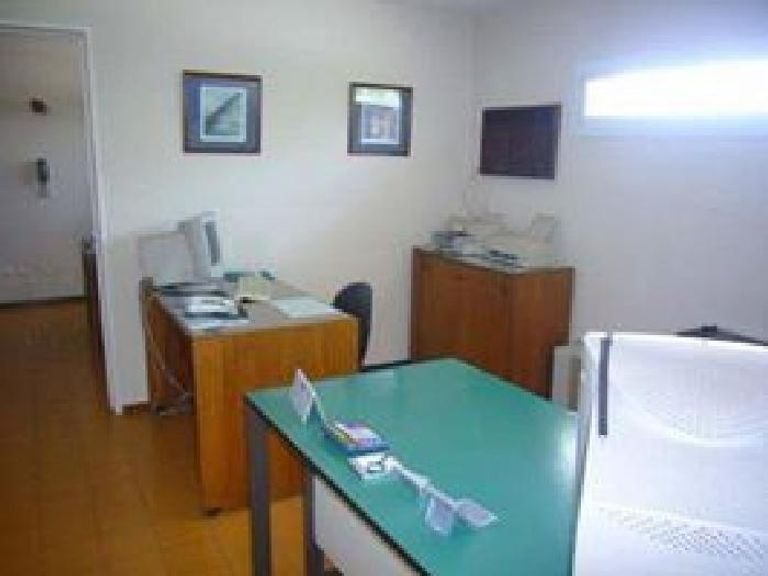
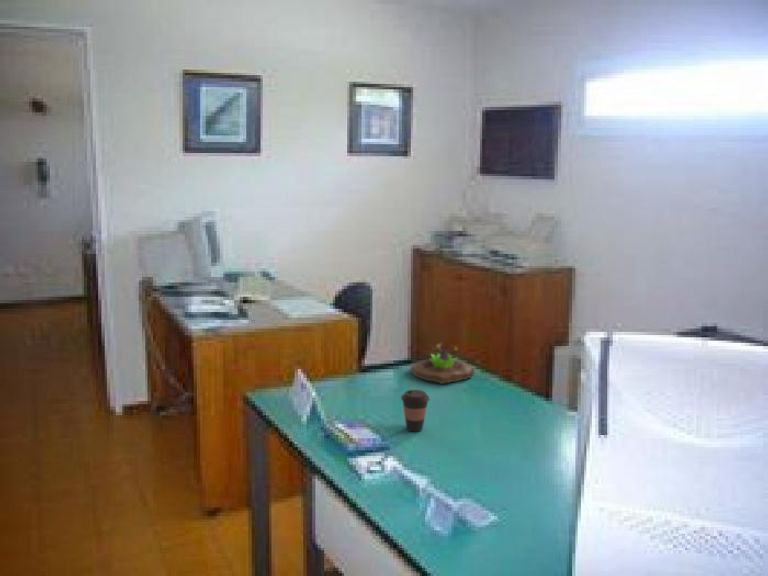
+ coffee cup (414, 410)
+ succulent planter (442, 357)
